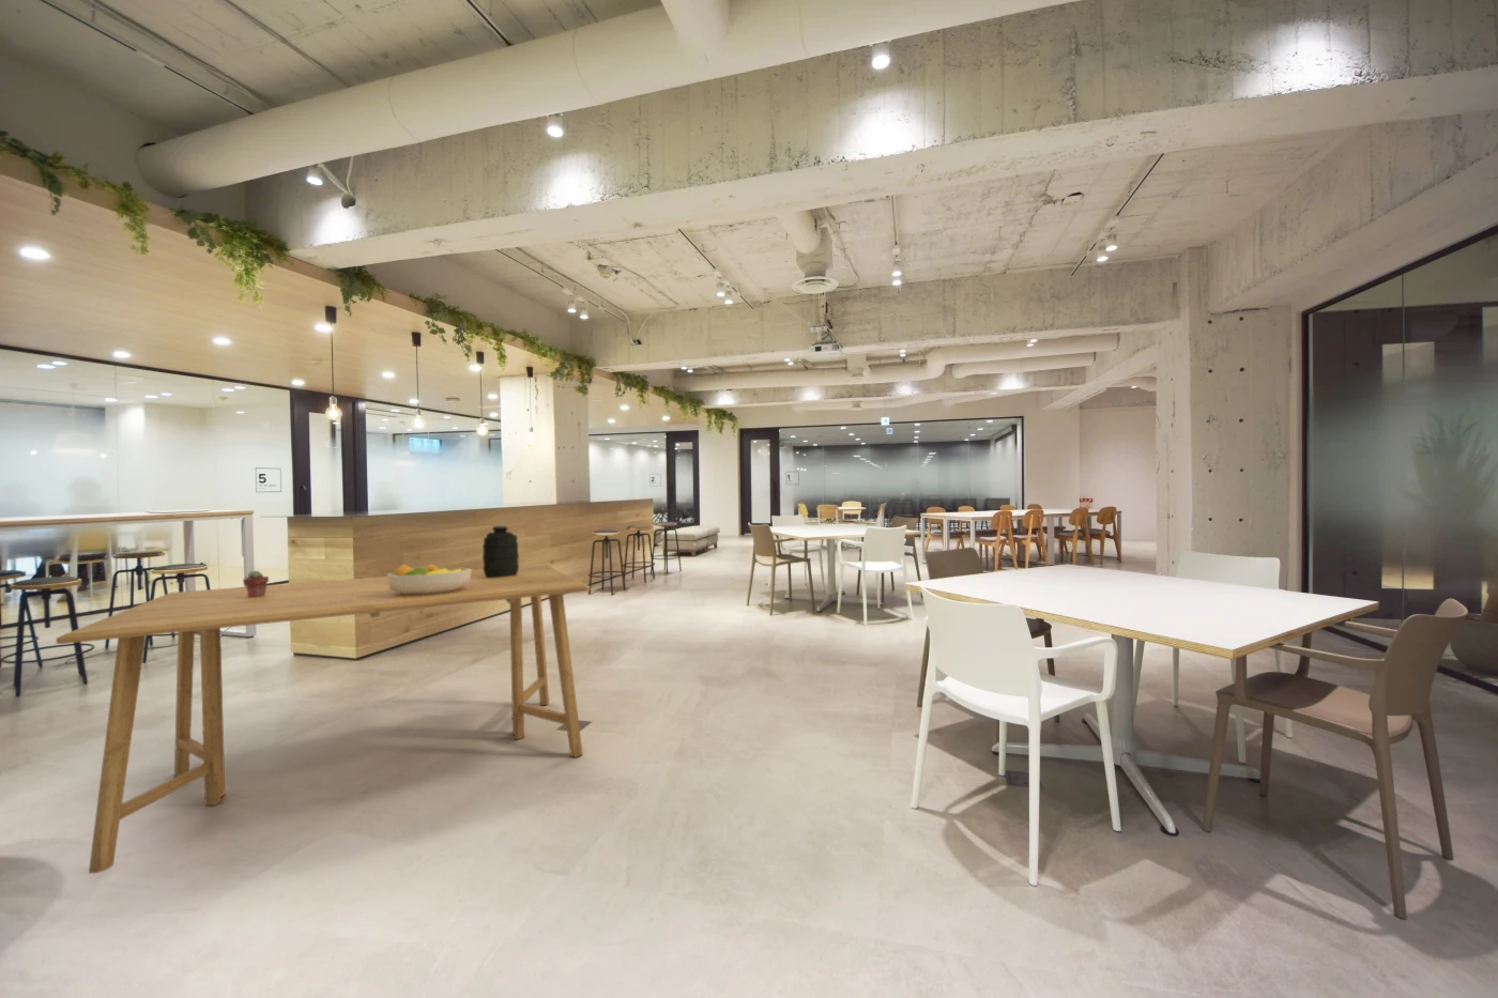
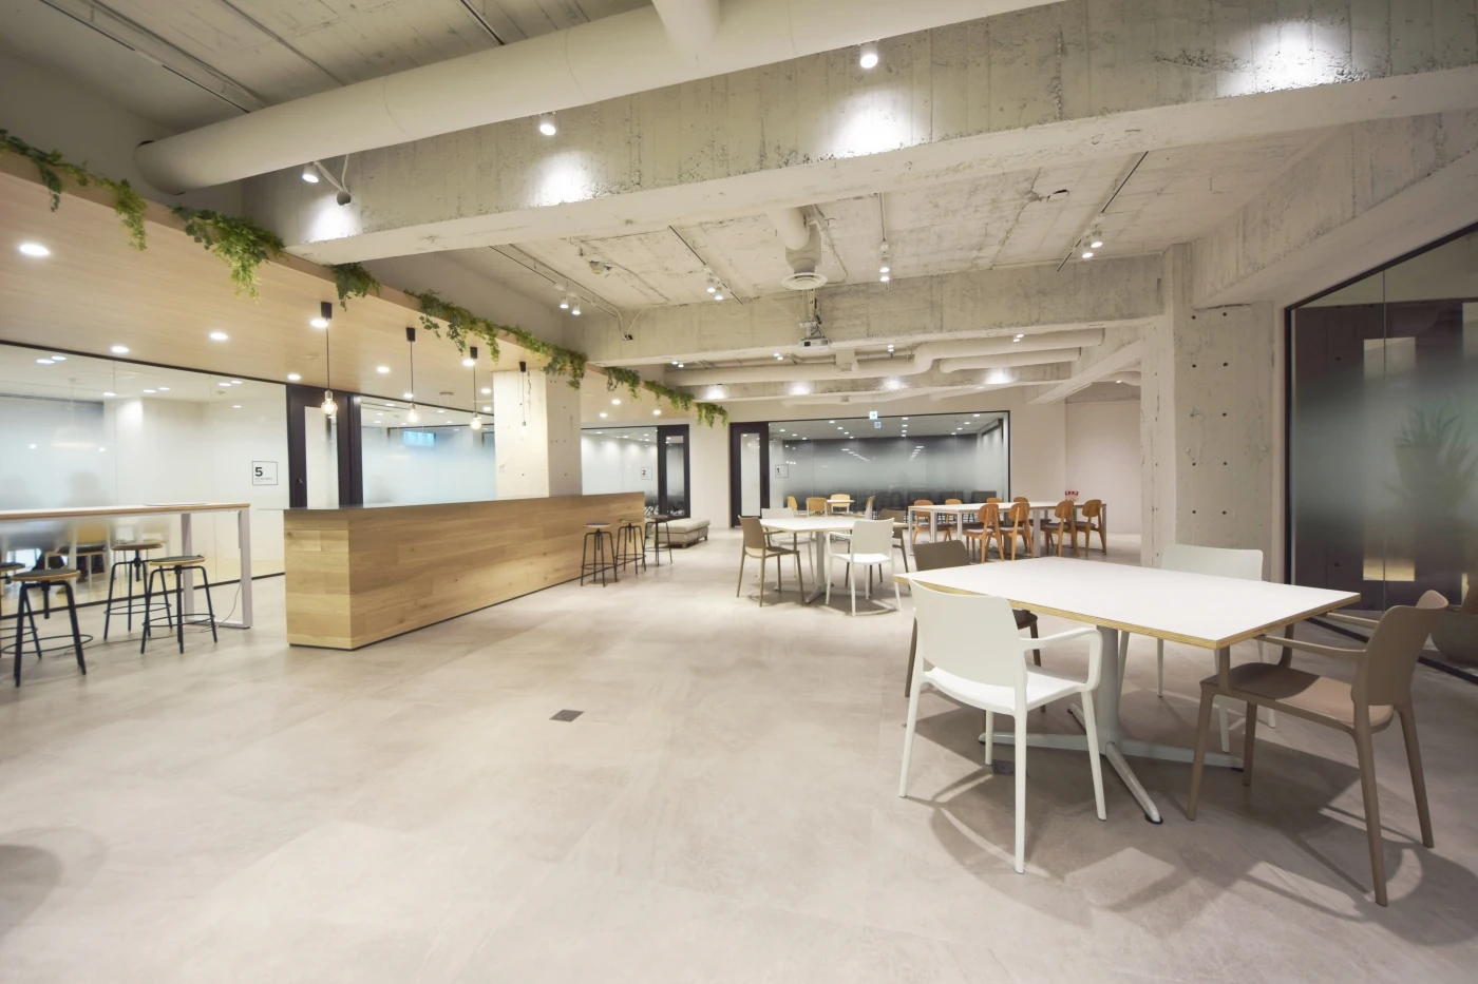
- water jug (500, 550)
- dining table (378, 616)
- fruit bowl (430, 577)
- potted succulent (256, 581)
